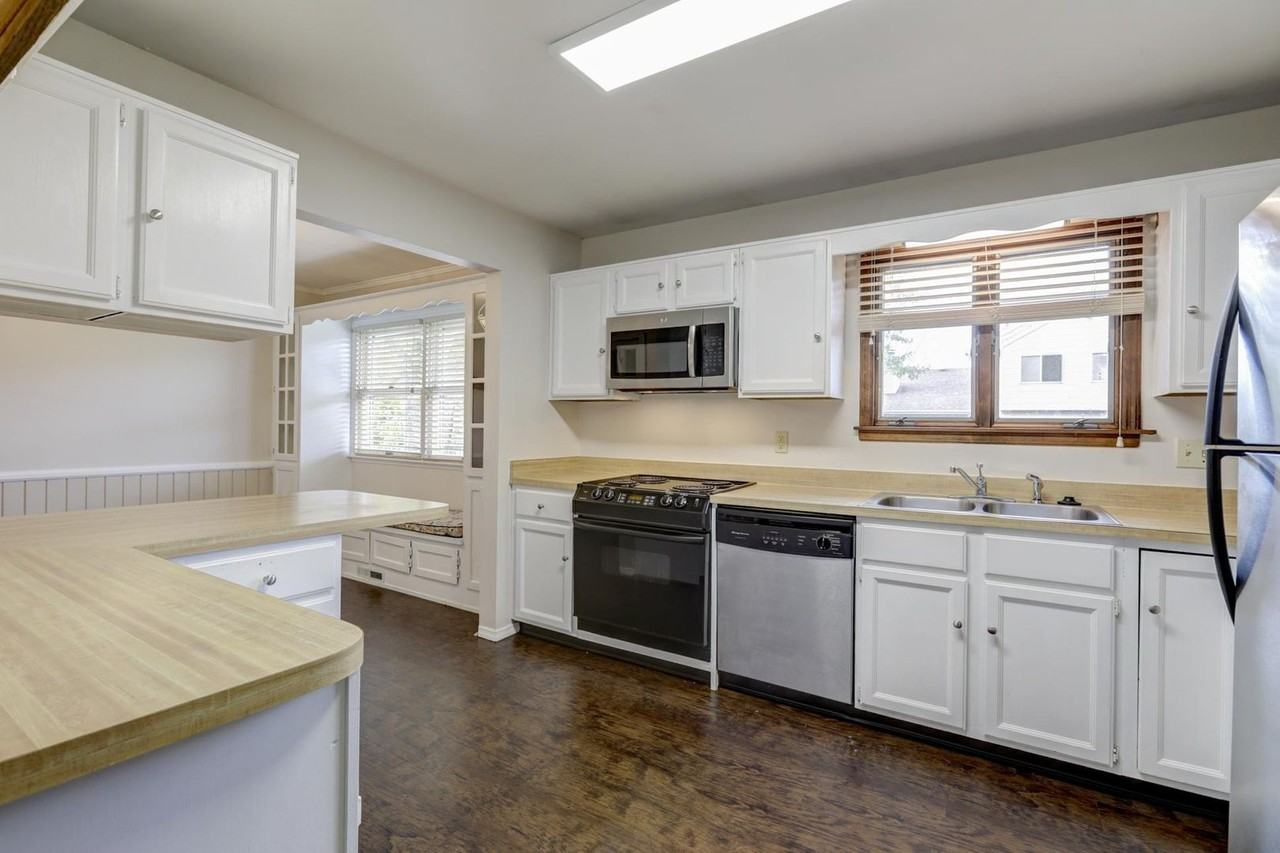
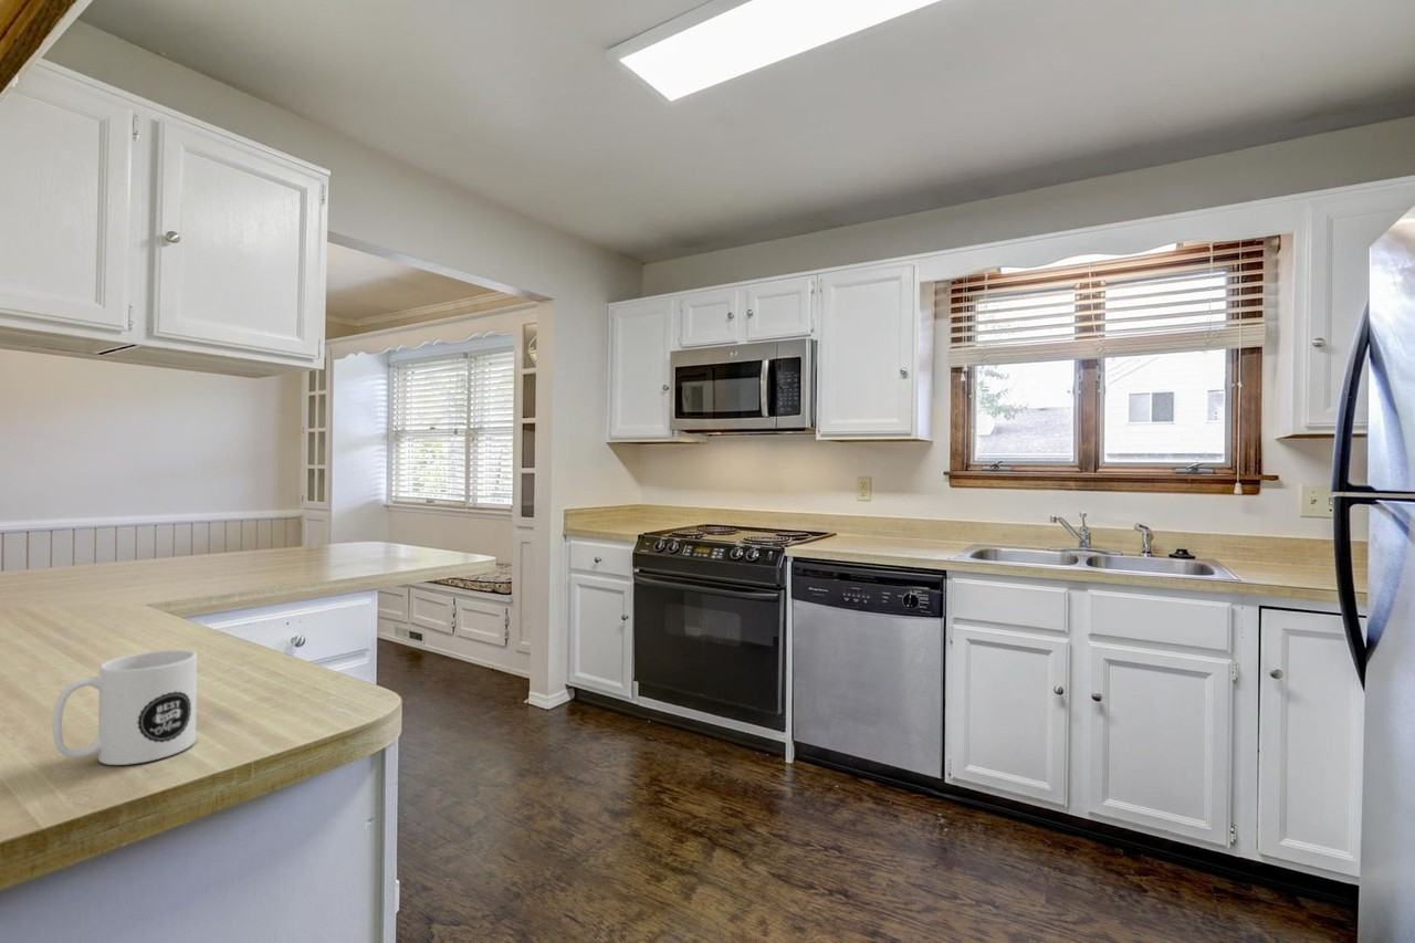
+ mug (127, 708)
